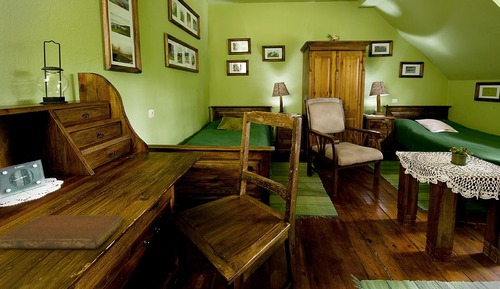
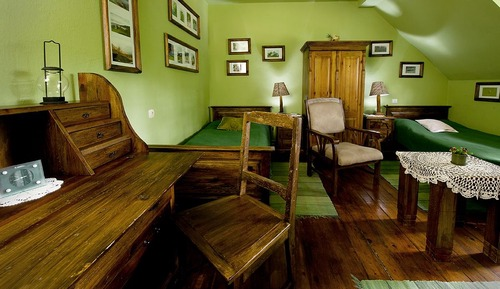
- notebook (66, 230)
